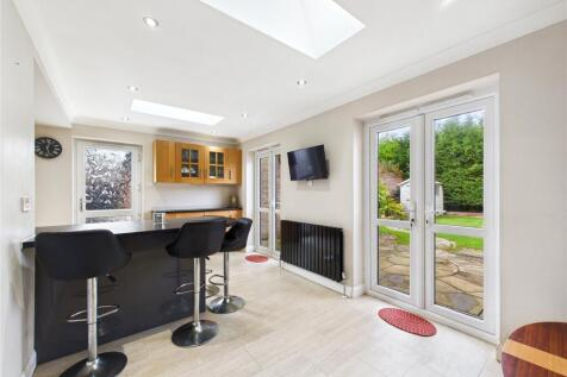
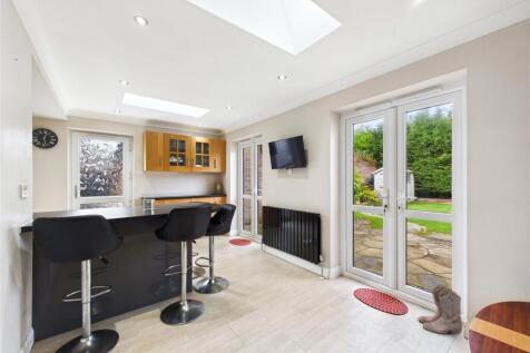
+ boots (439, 306)
